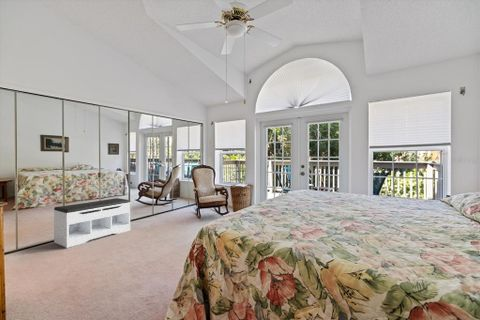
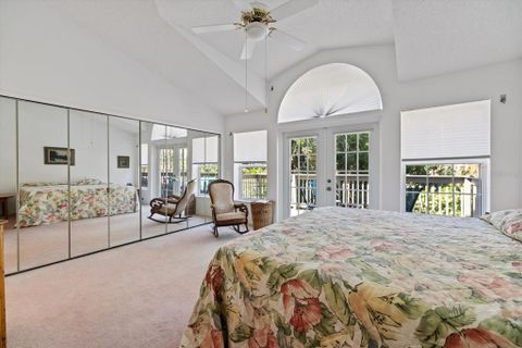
- bench (95, 219)
